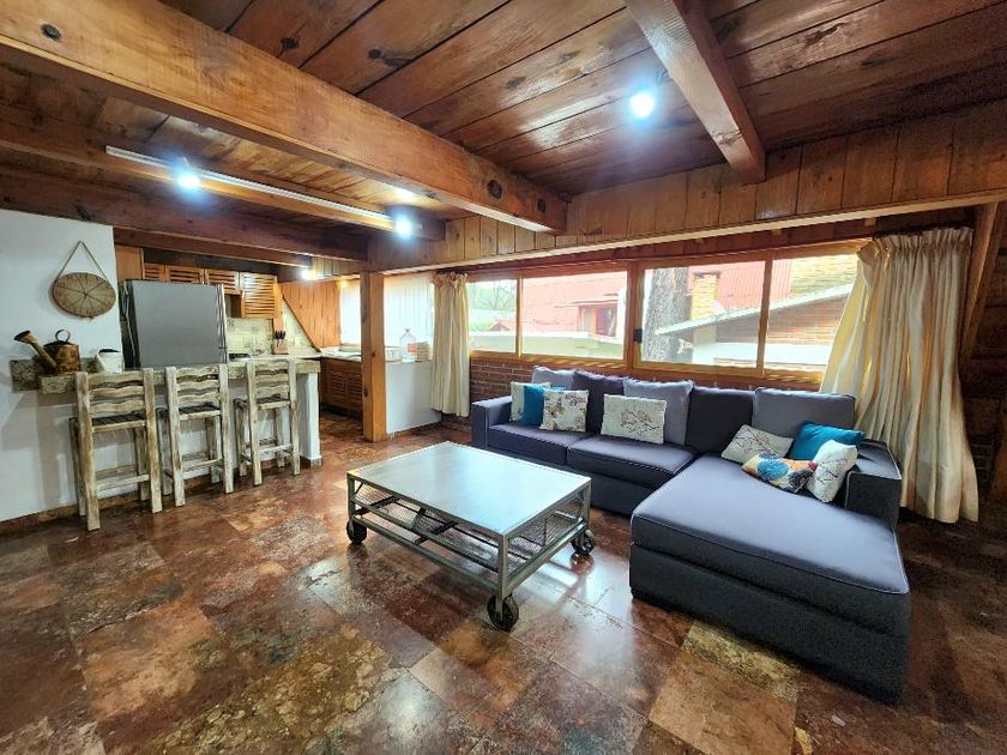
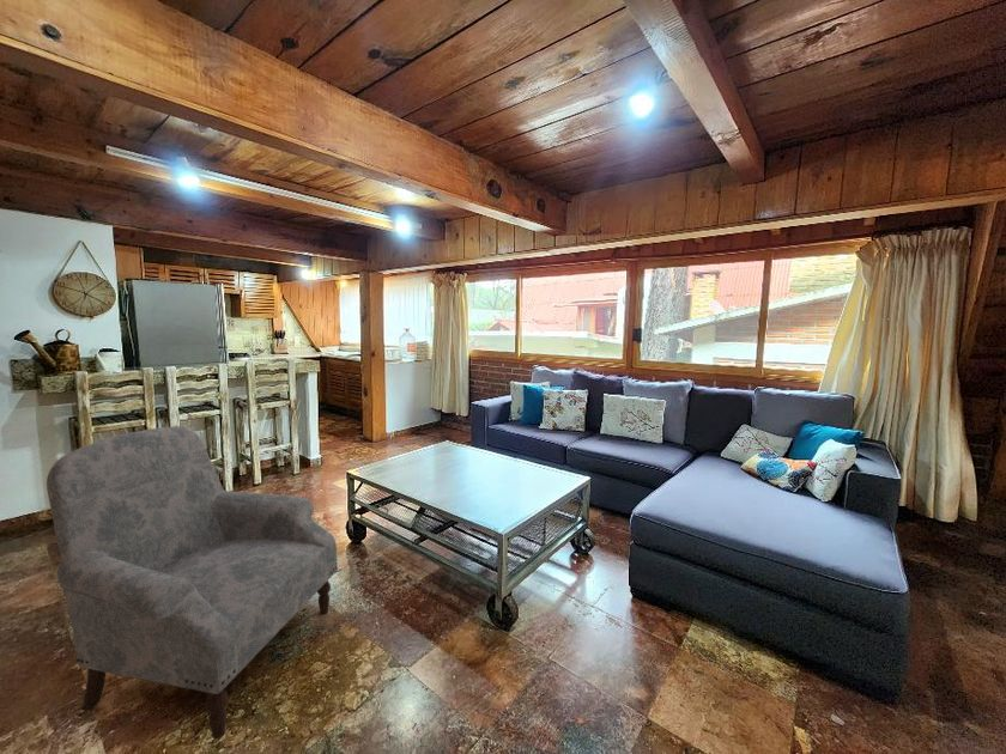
+ armchair (205, 548)
